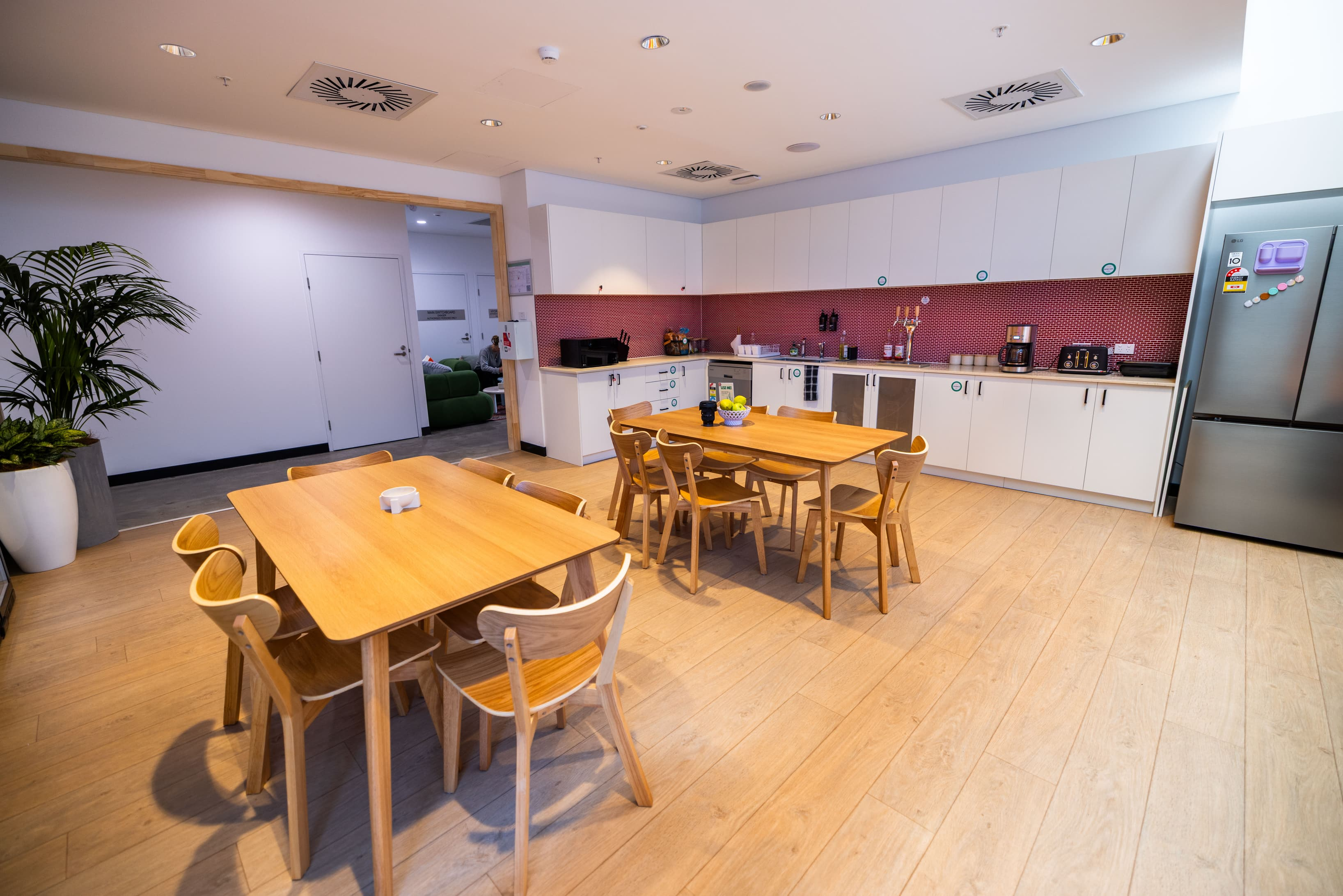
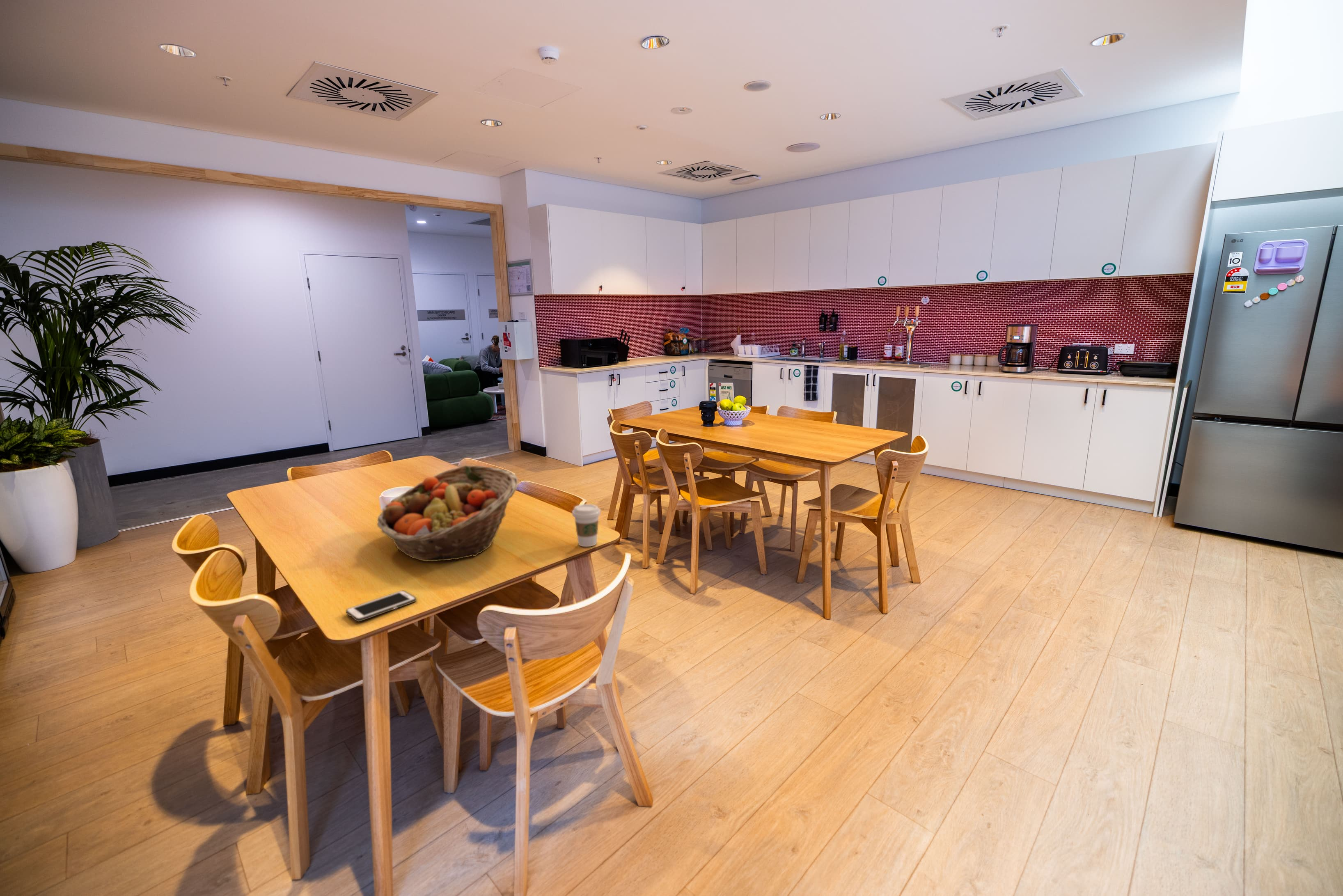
+ fruit basket (450, 510)
+ cell phone (382, 605)
+ coffee cup (587, 525)
